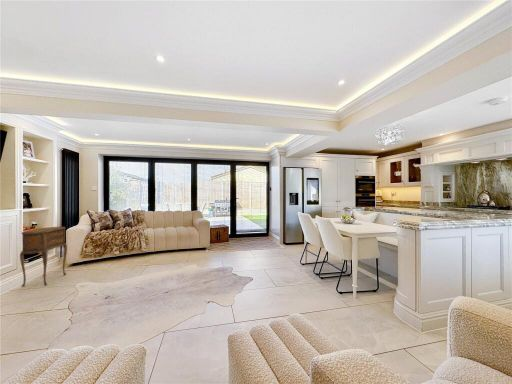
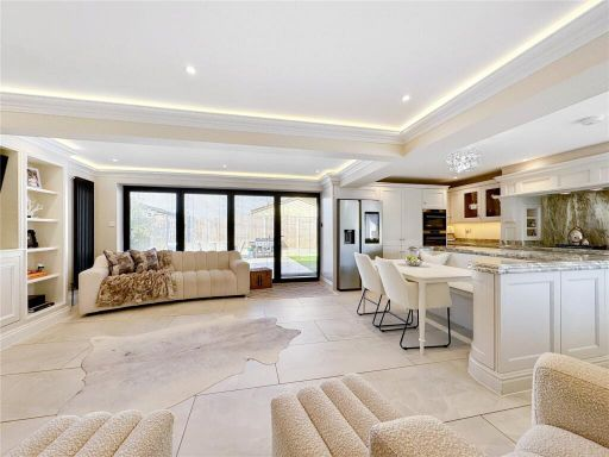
- side table (43, 254)
